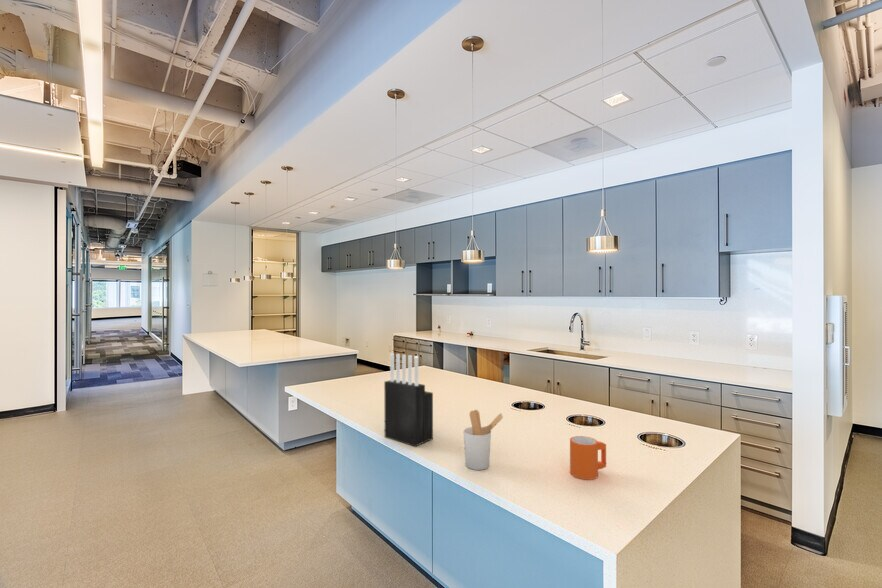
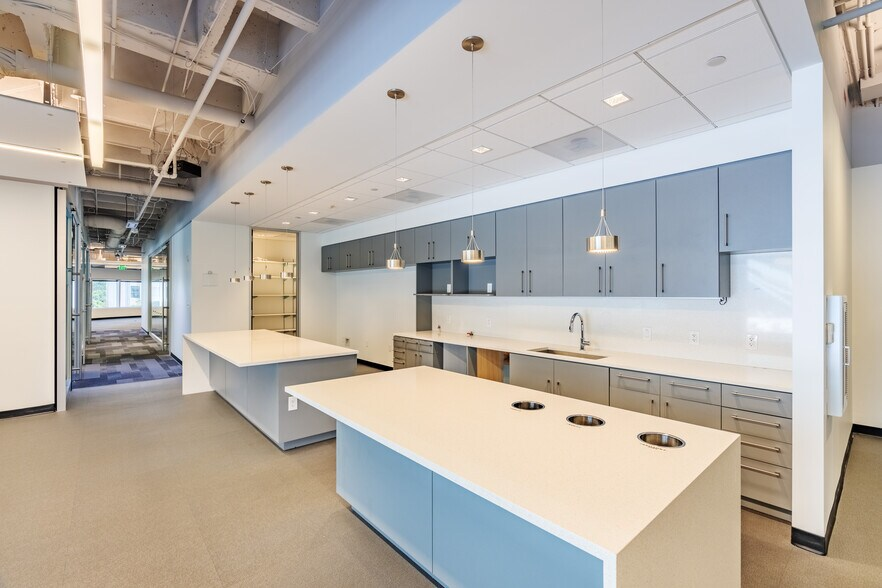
- mug (586, 455)
- knife block (410, 395)
- utensil holder (484, 439)
